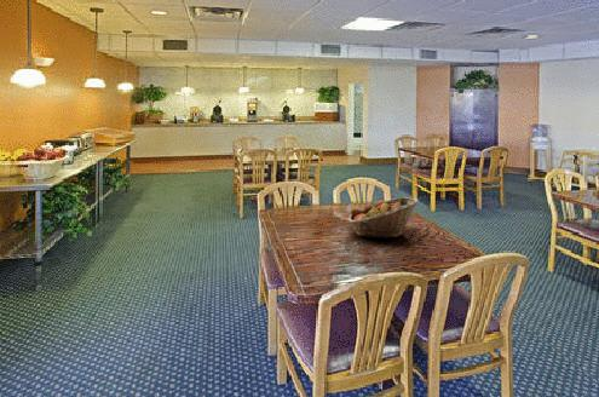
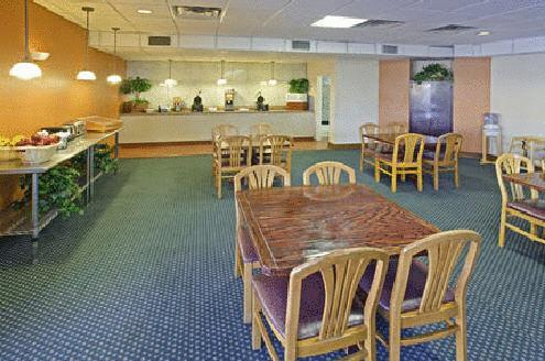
- fruit basket (381, 215)
